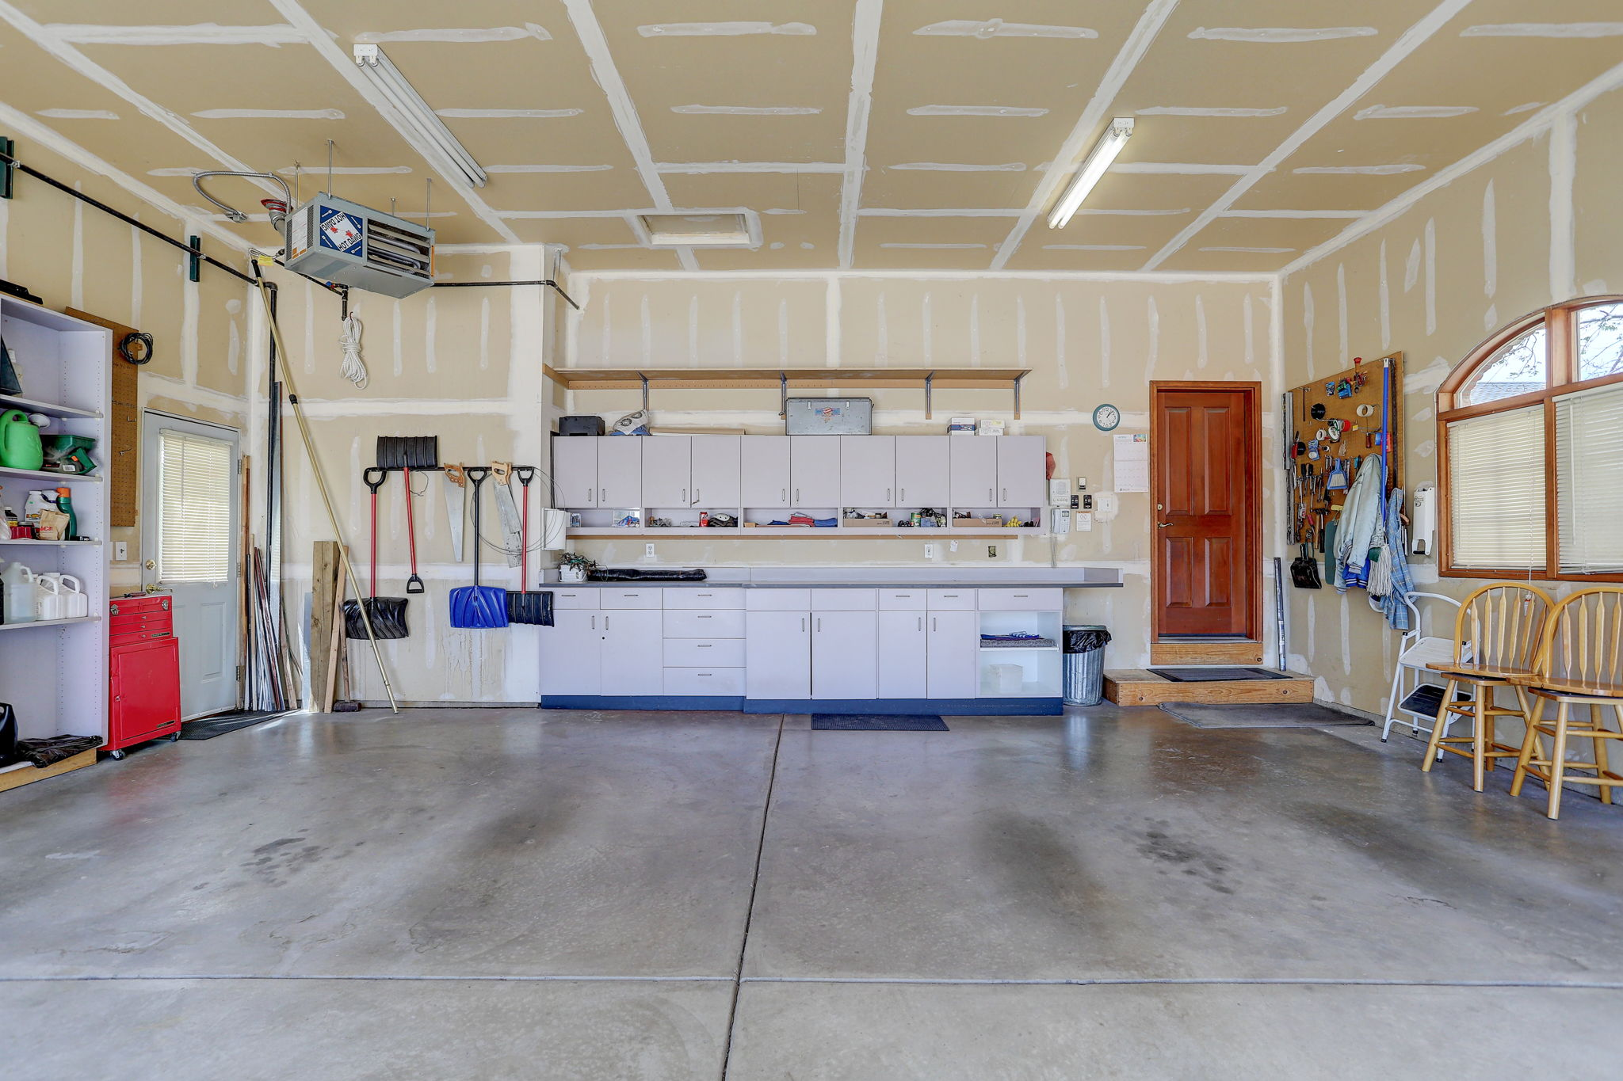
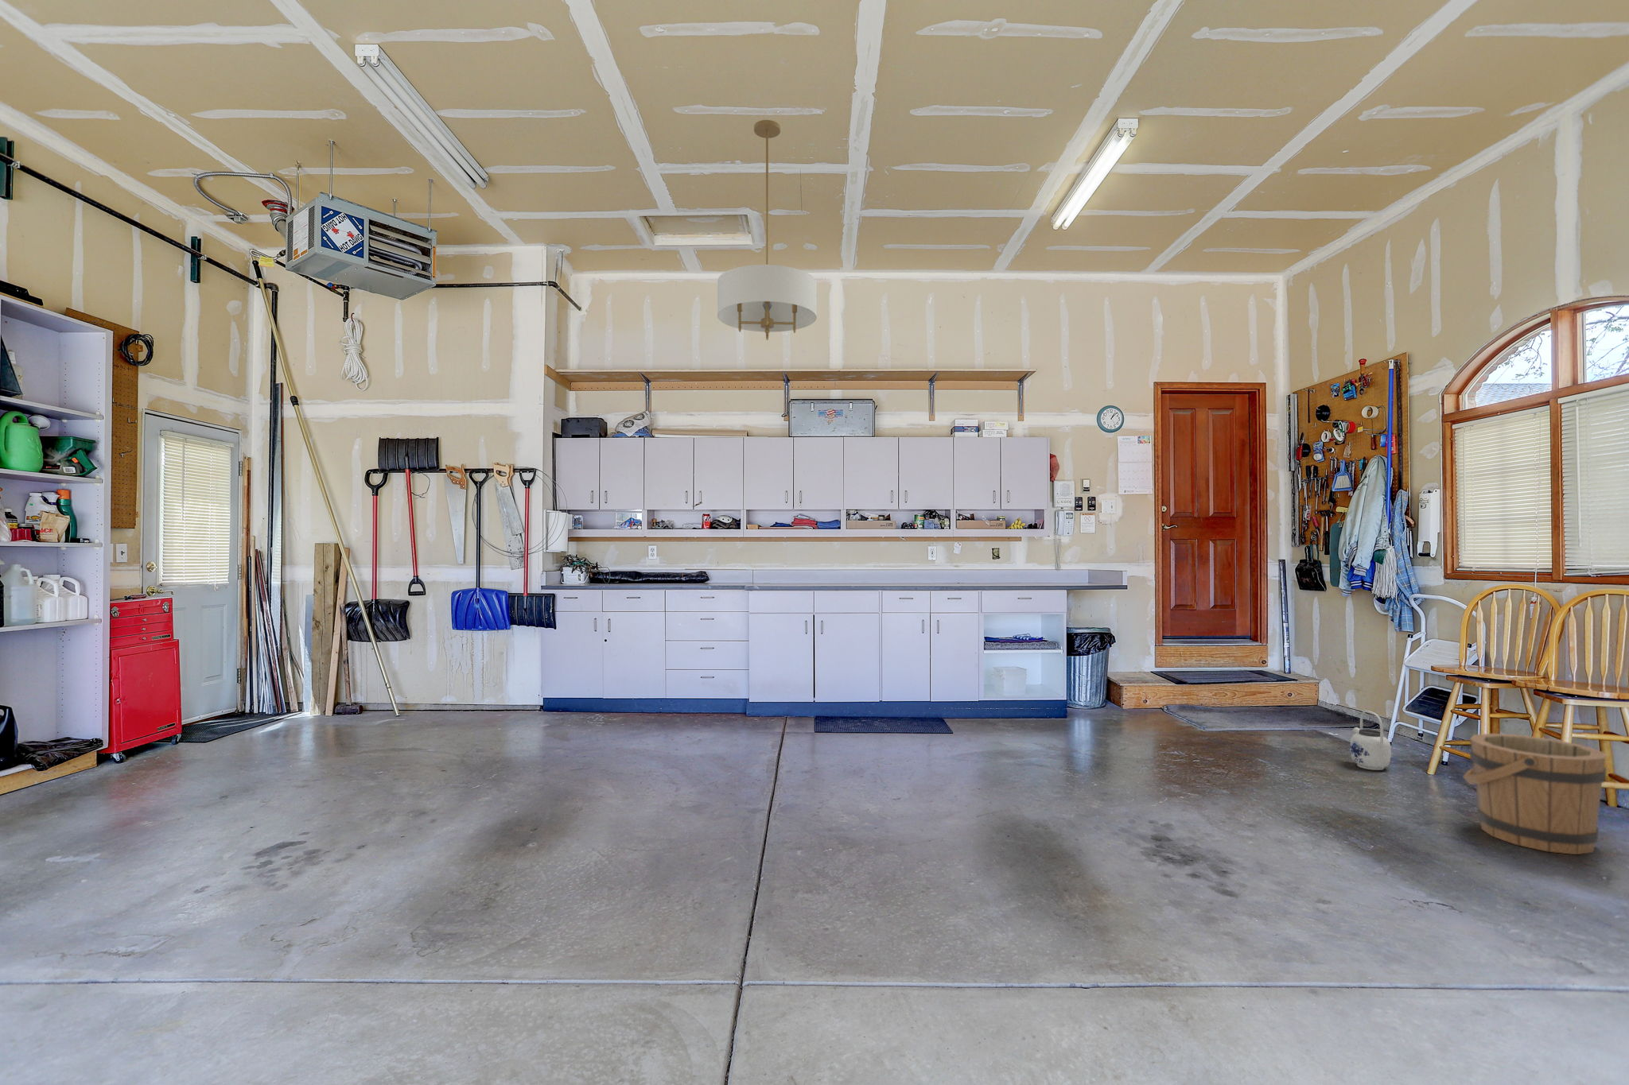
+ light fixture (767, 230)
+ teapot (1369, 739)
+ bucket (1532, 791)
